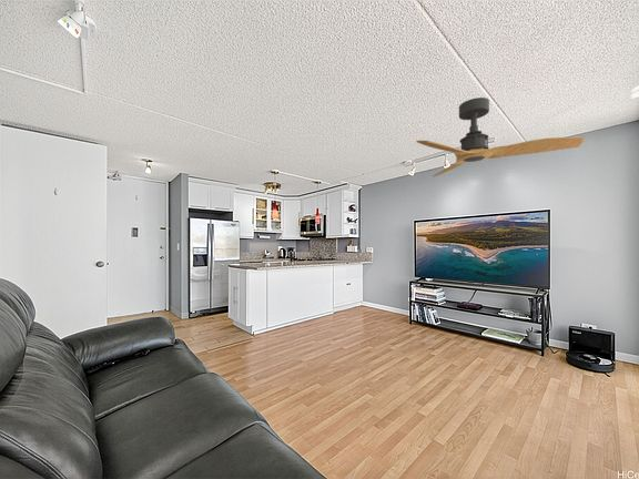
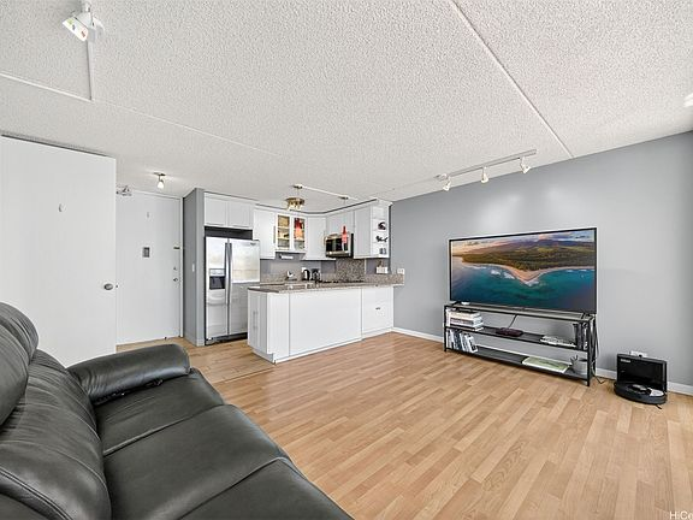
- ceiling fan (487, 135)
